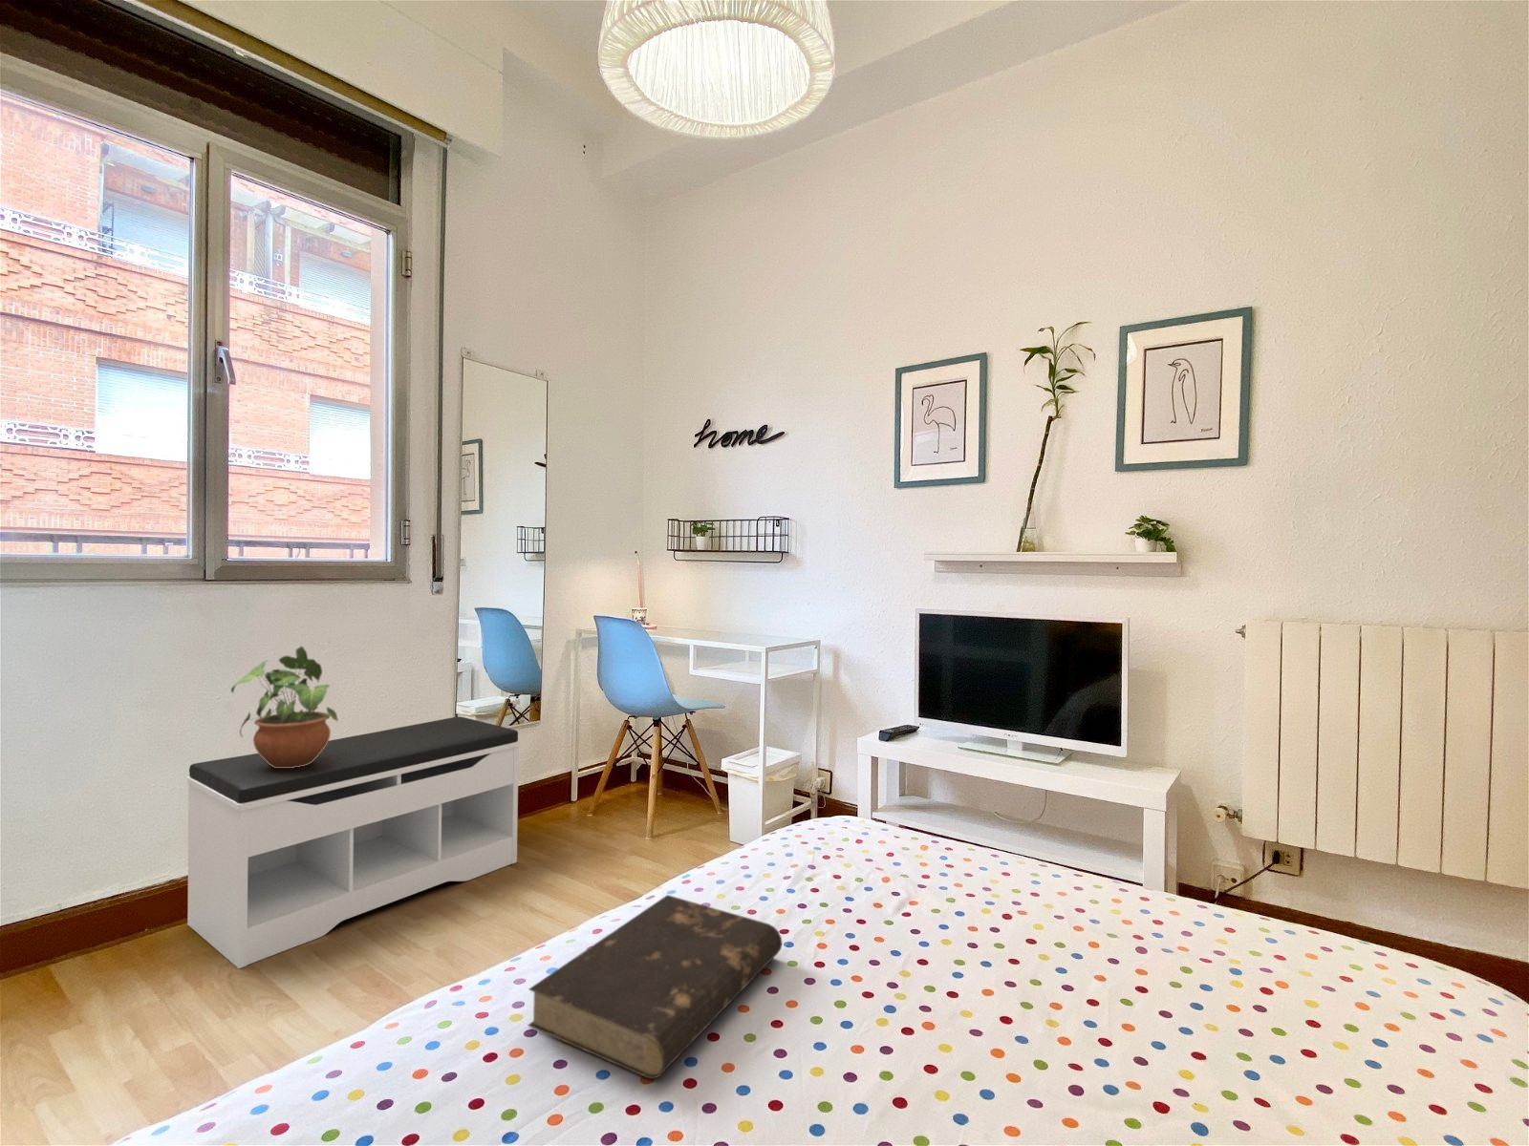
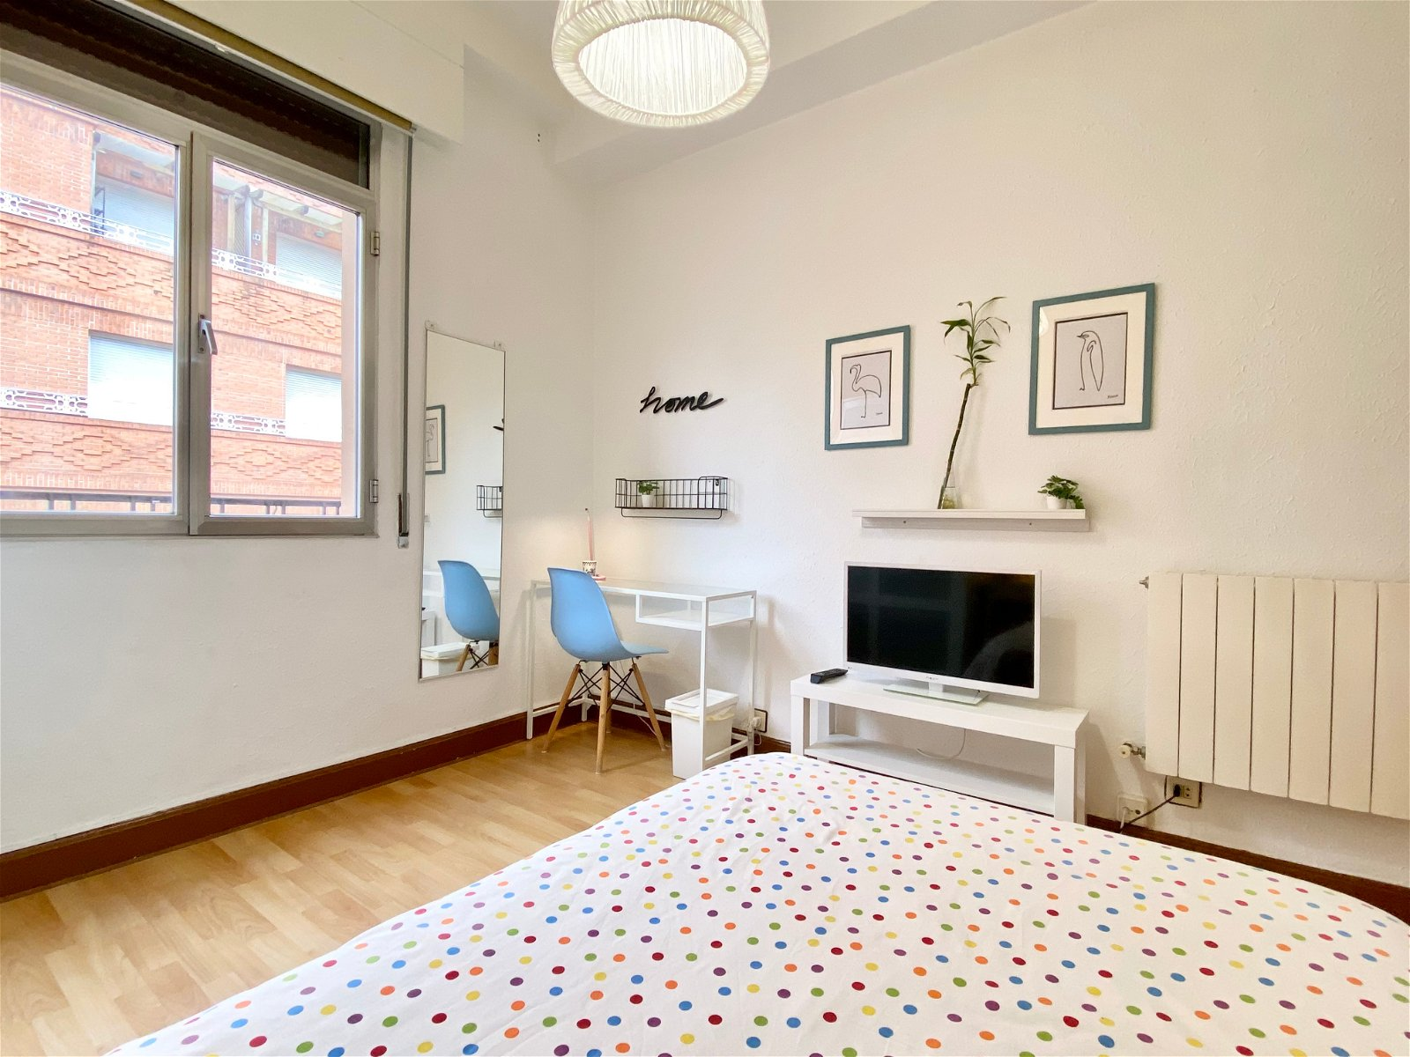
- potted plant (294, 703)
- book (665, 973)
- bench (370, 816)
